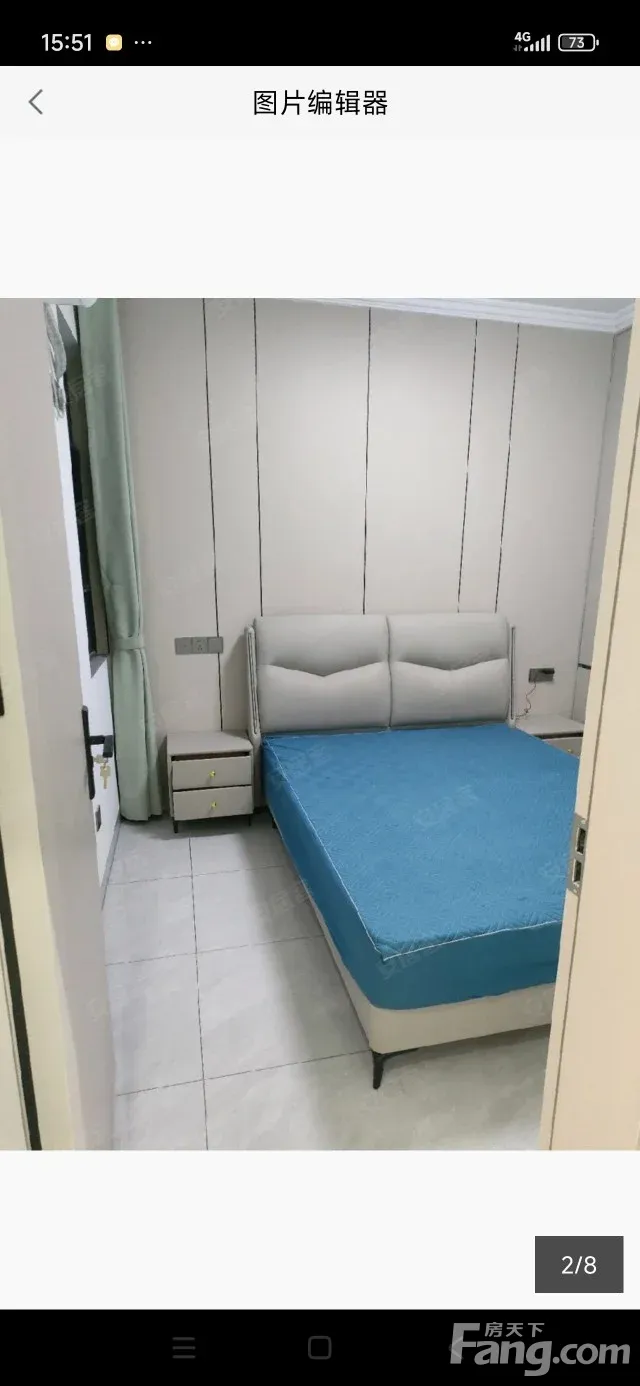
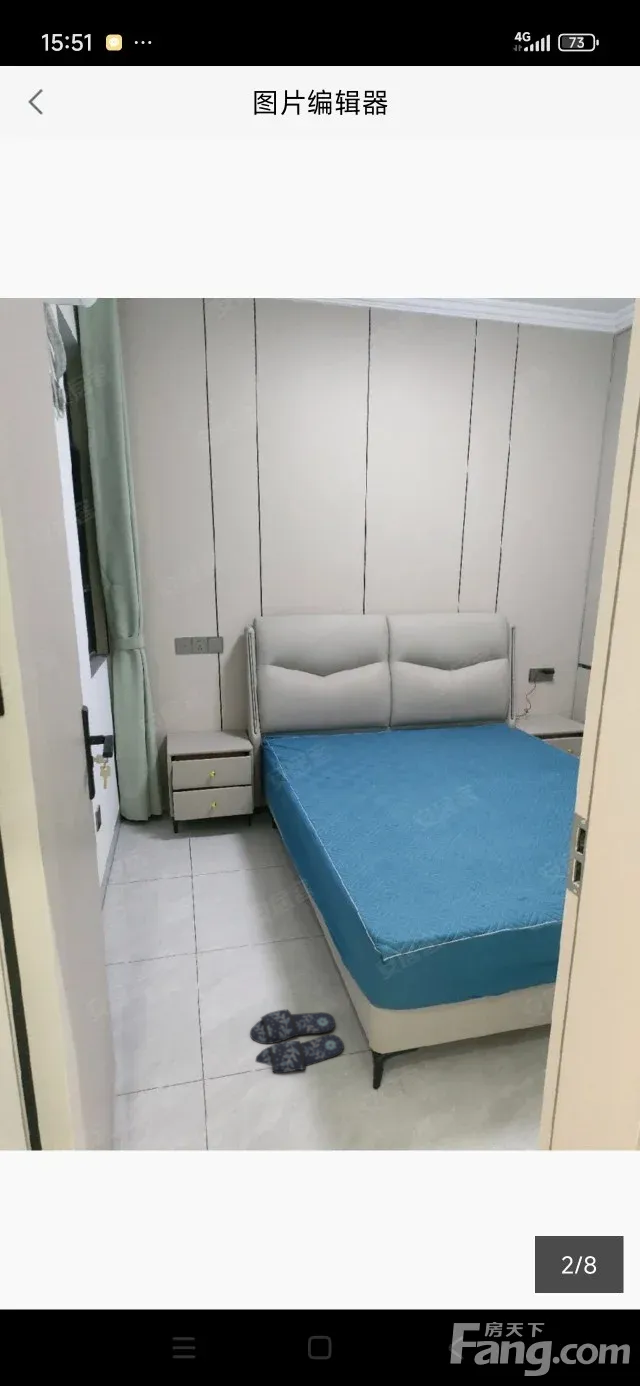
+ slippers (296, 1035)
